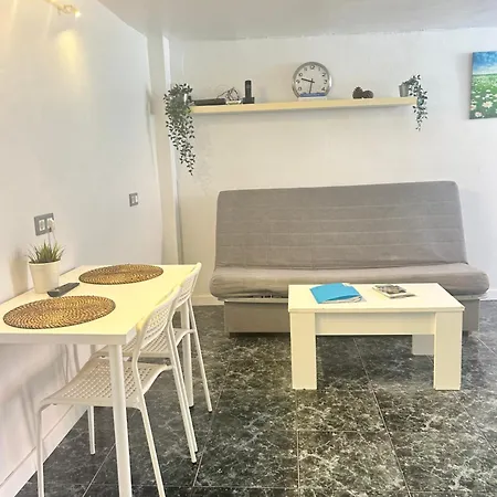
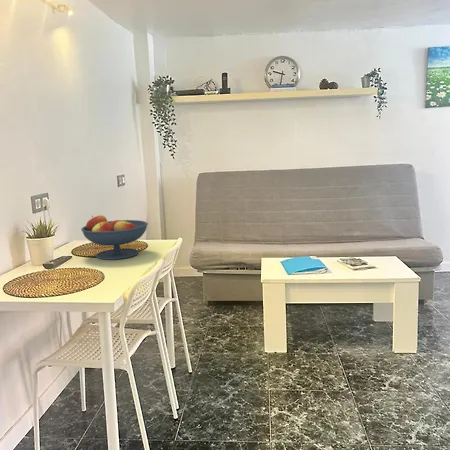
+ fruit bowl (115, 235)
